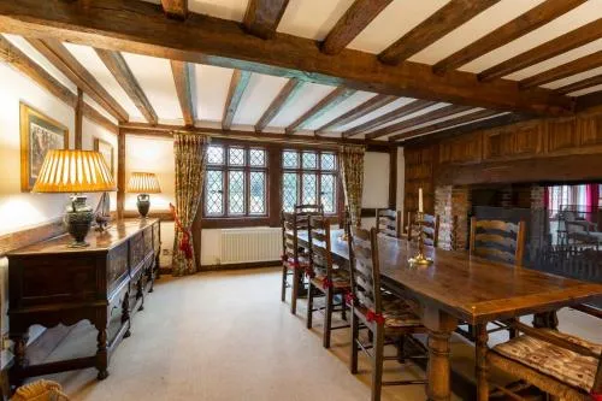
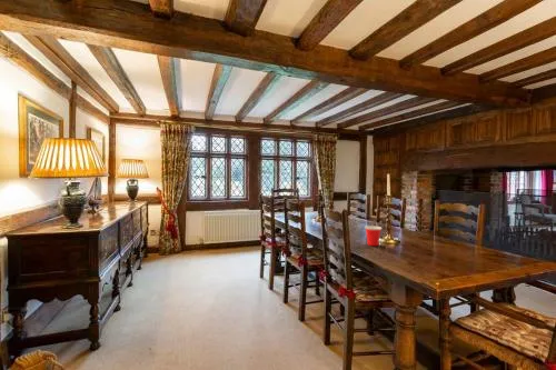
+ cup (373, 236)
